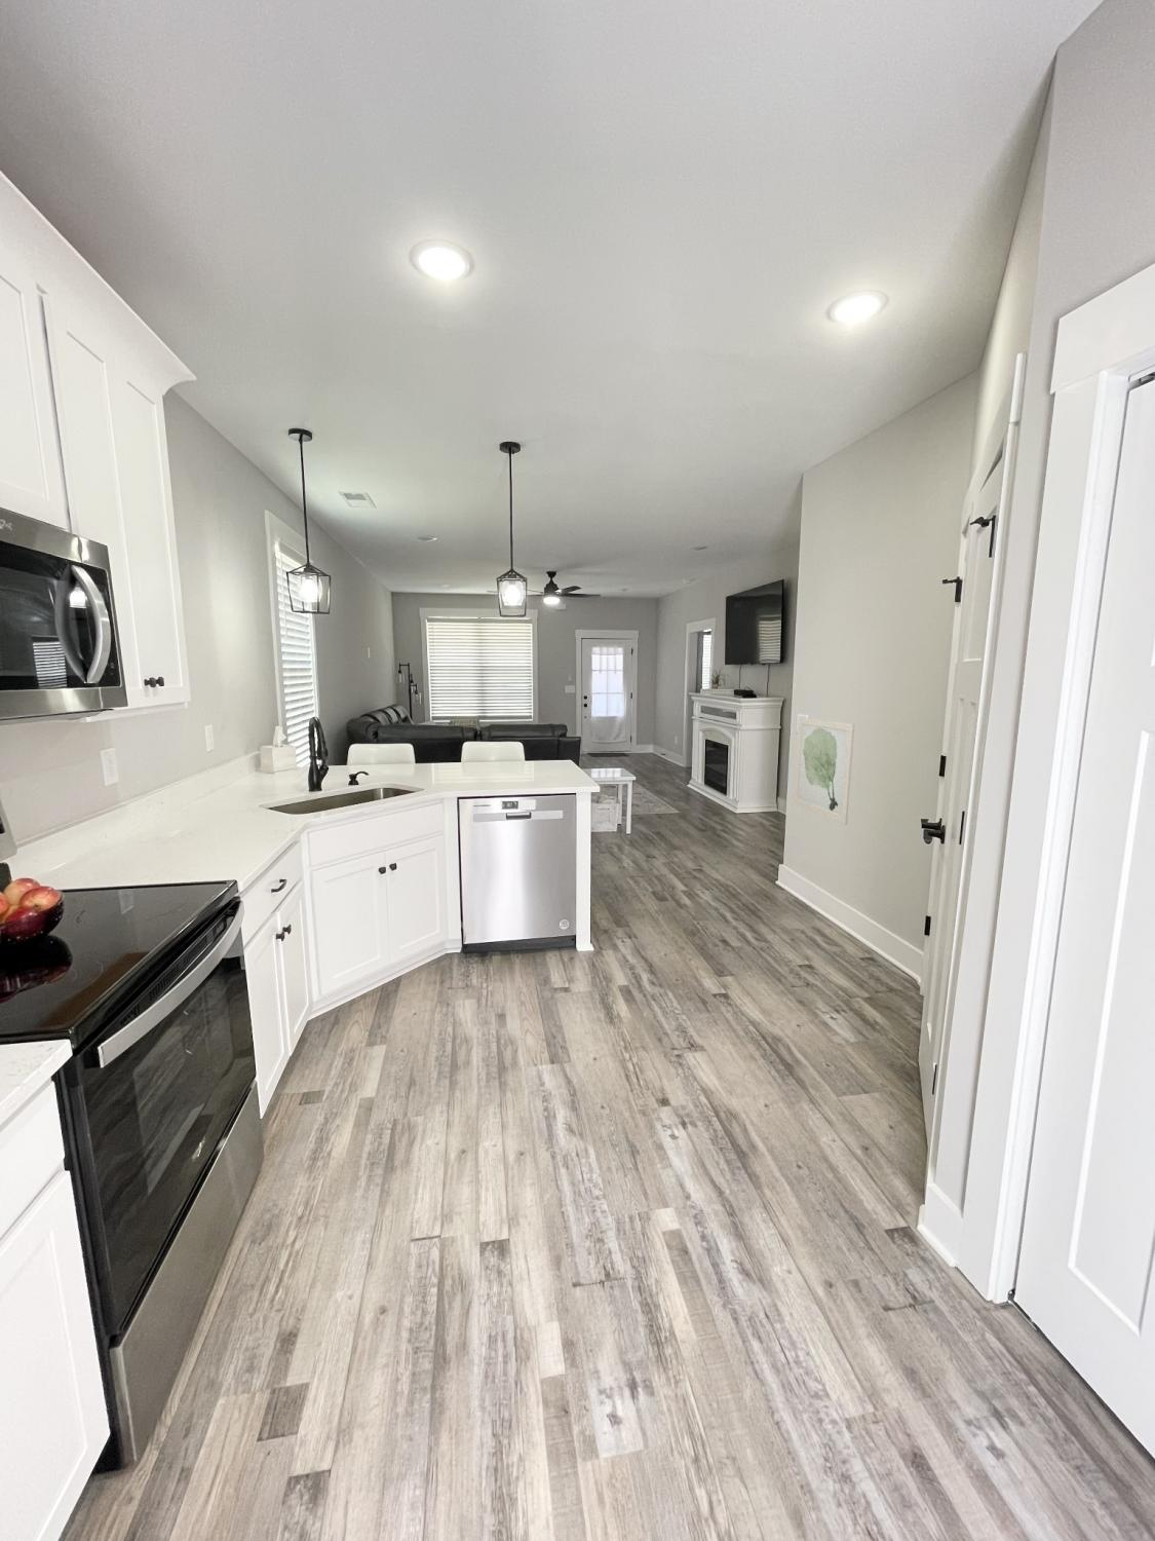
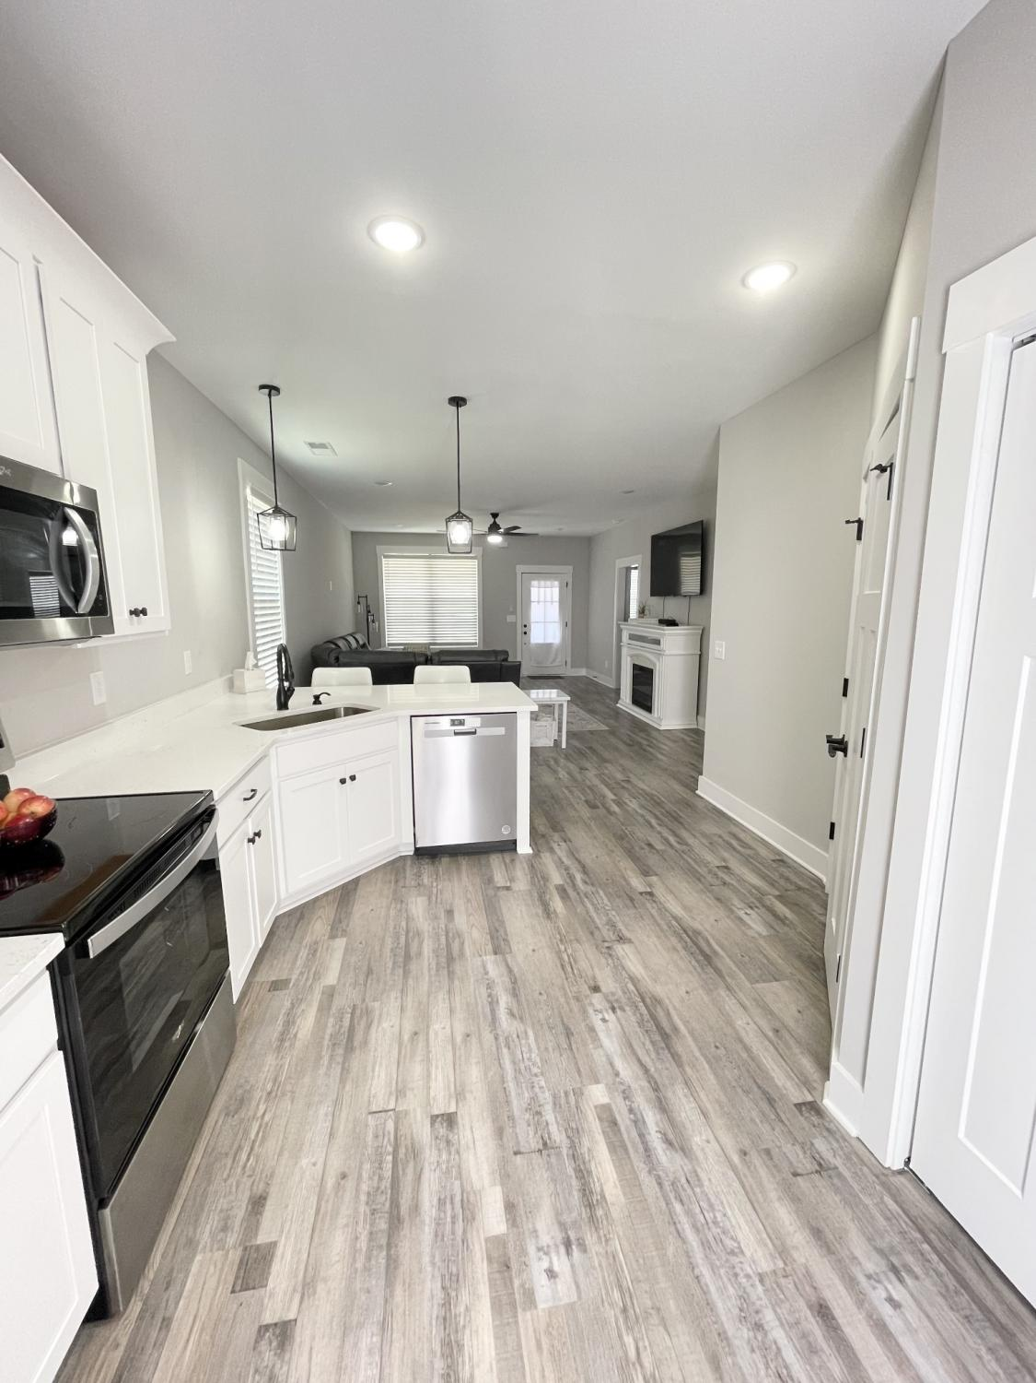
- wall art (821, 767)
